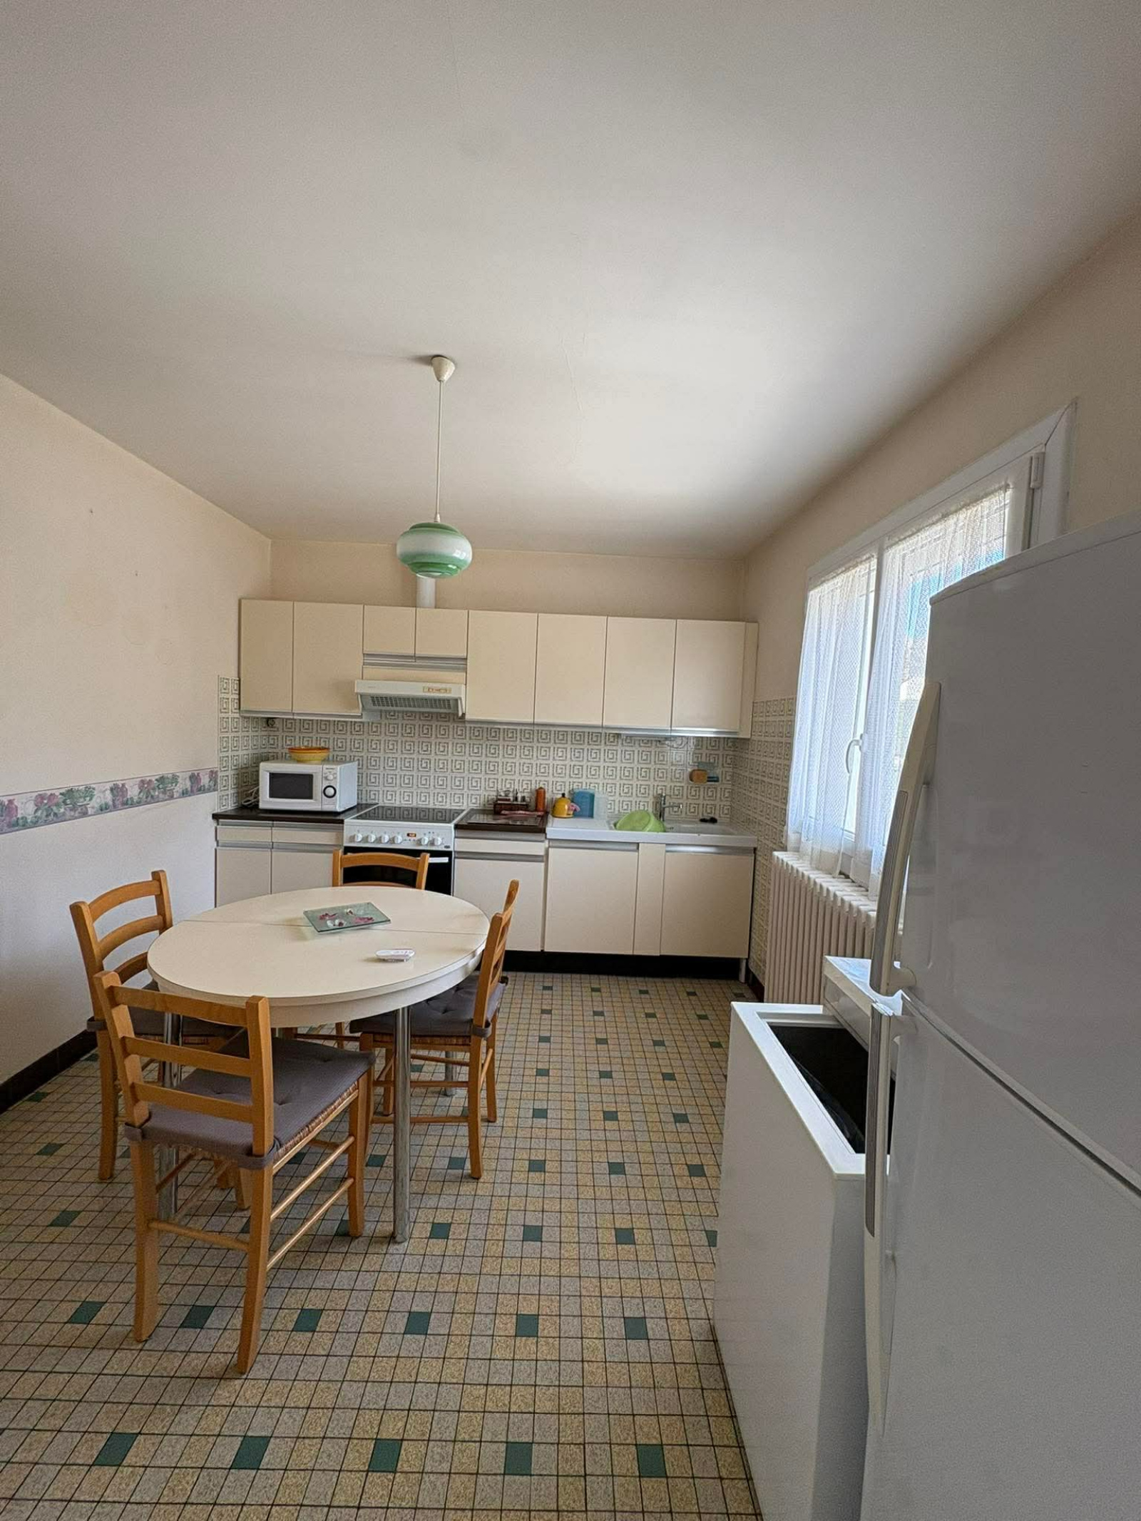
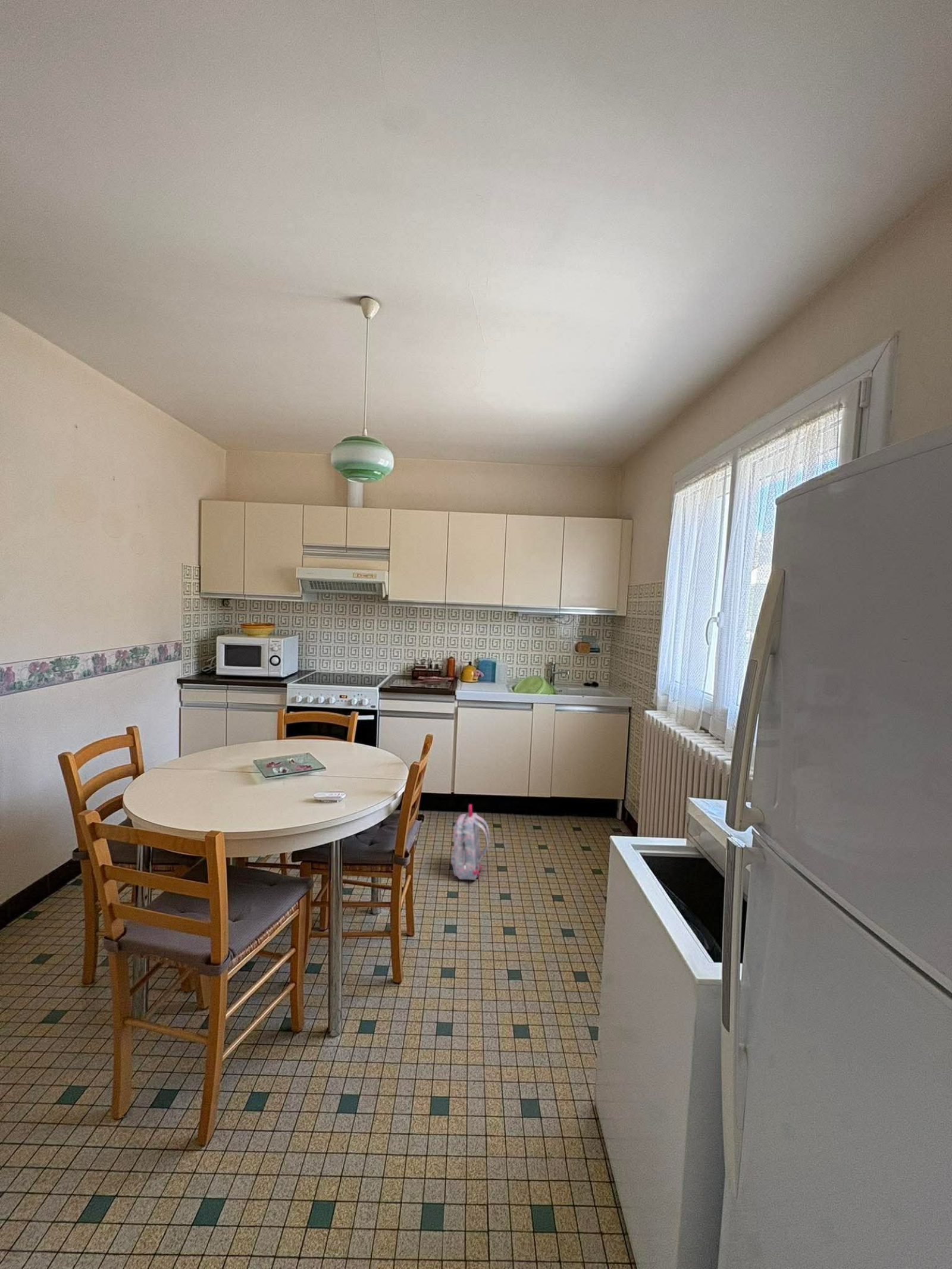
+ backpack (471, 839)
